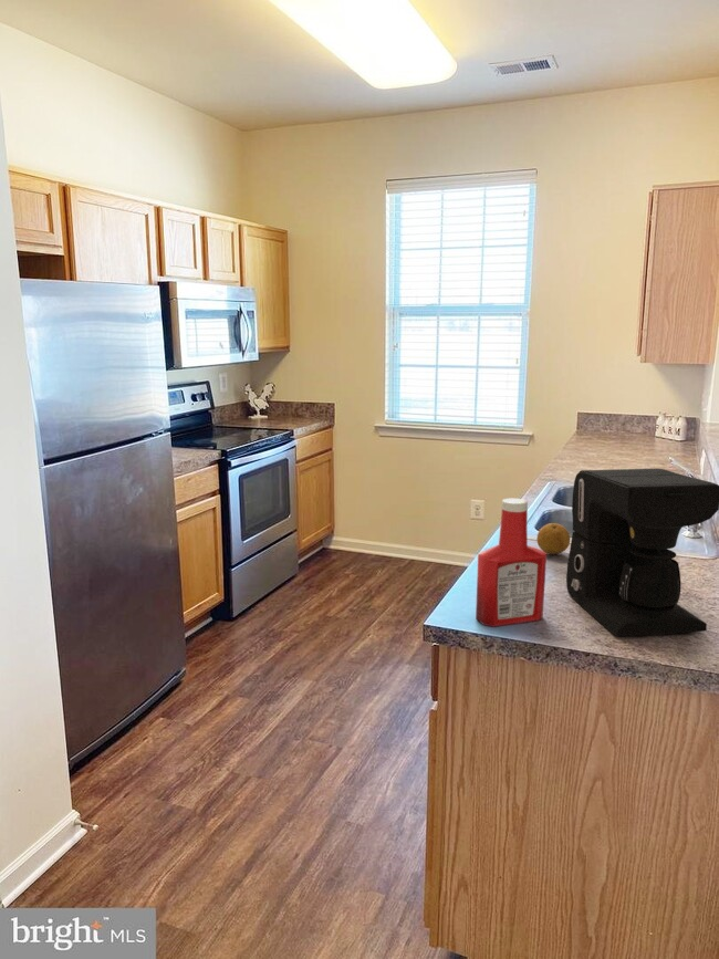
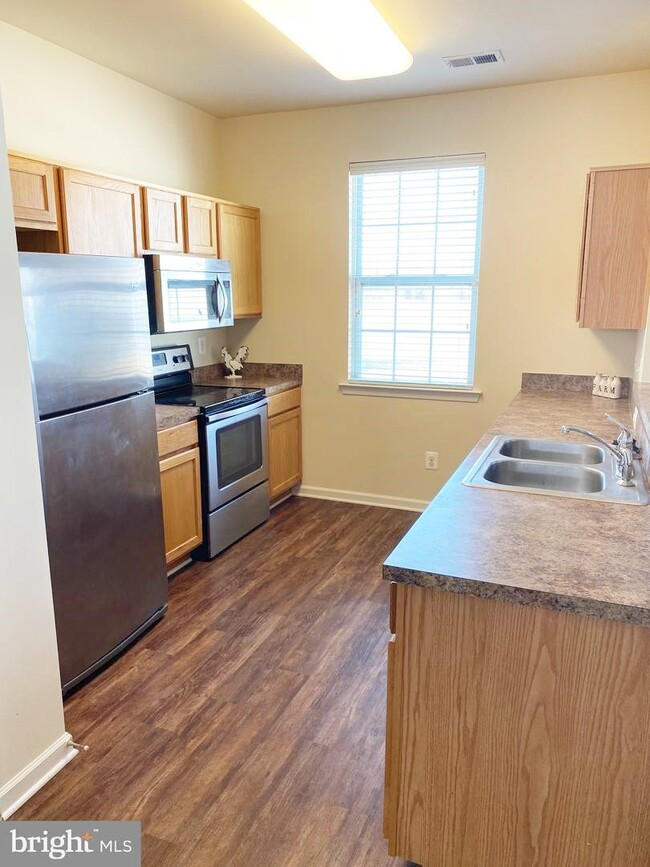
- coffee maker (637, 545)
- soap bottle (512, 560)
- fruit (553, 538)
